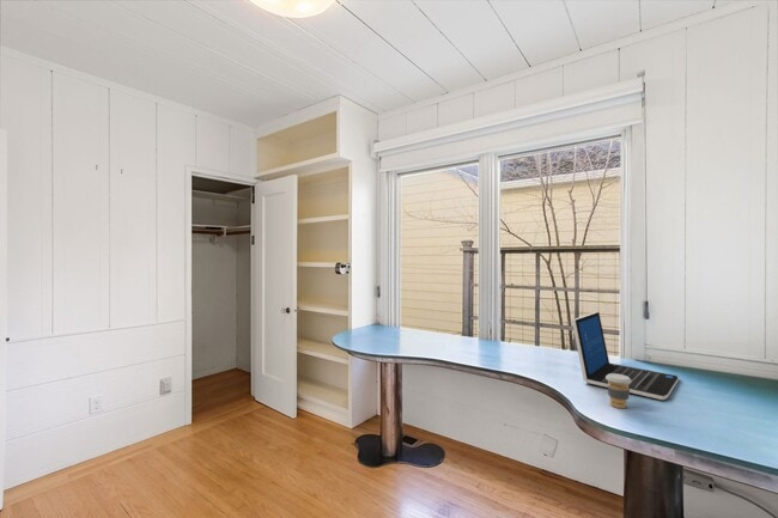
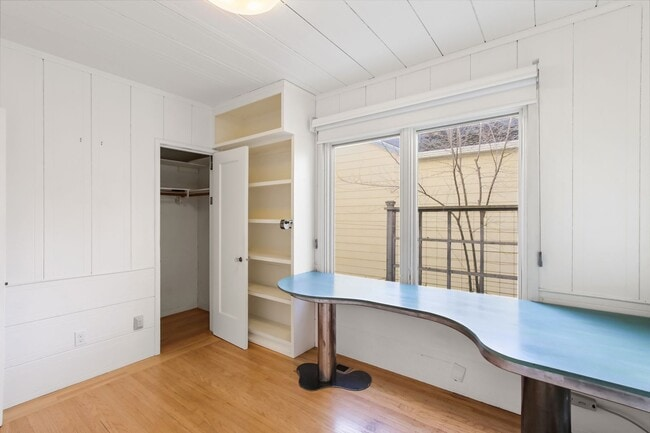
- laptop (621, 365)
- coffee cup (618, 390)
